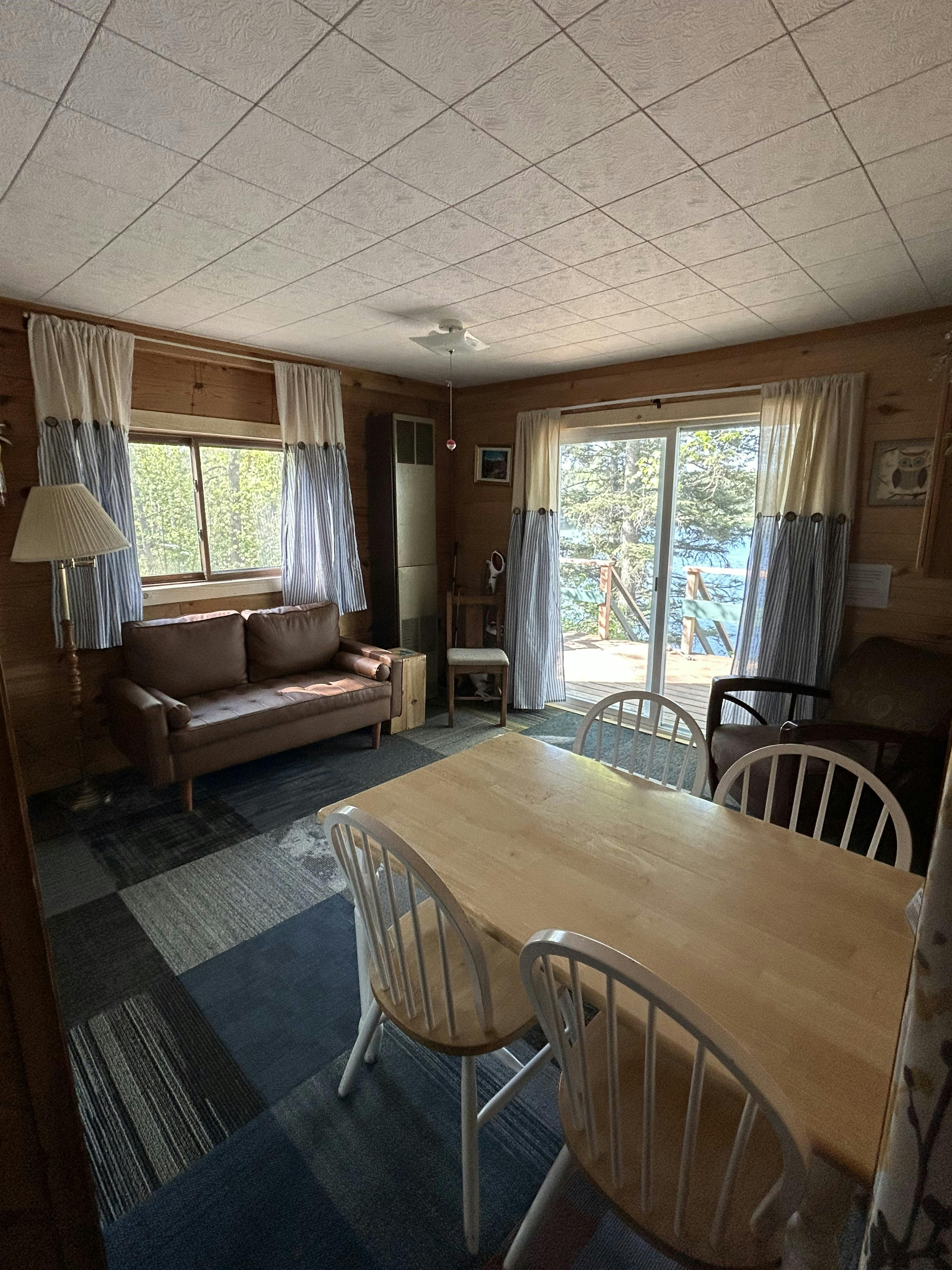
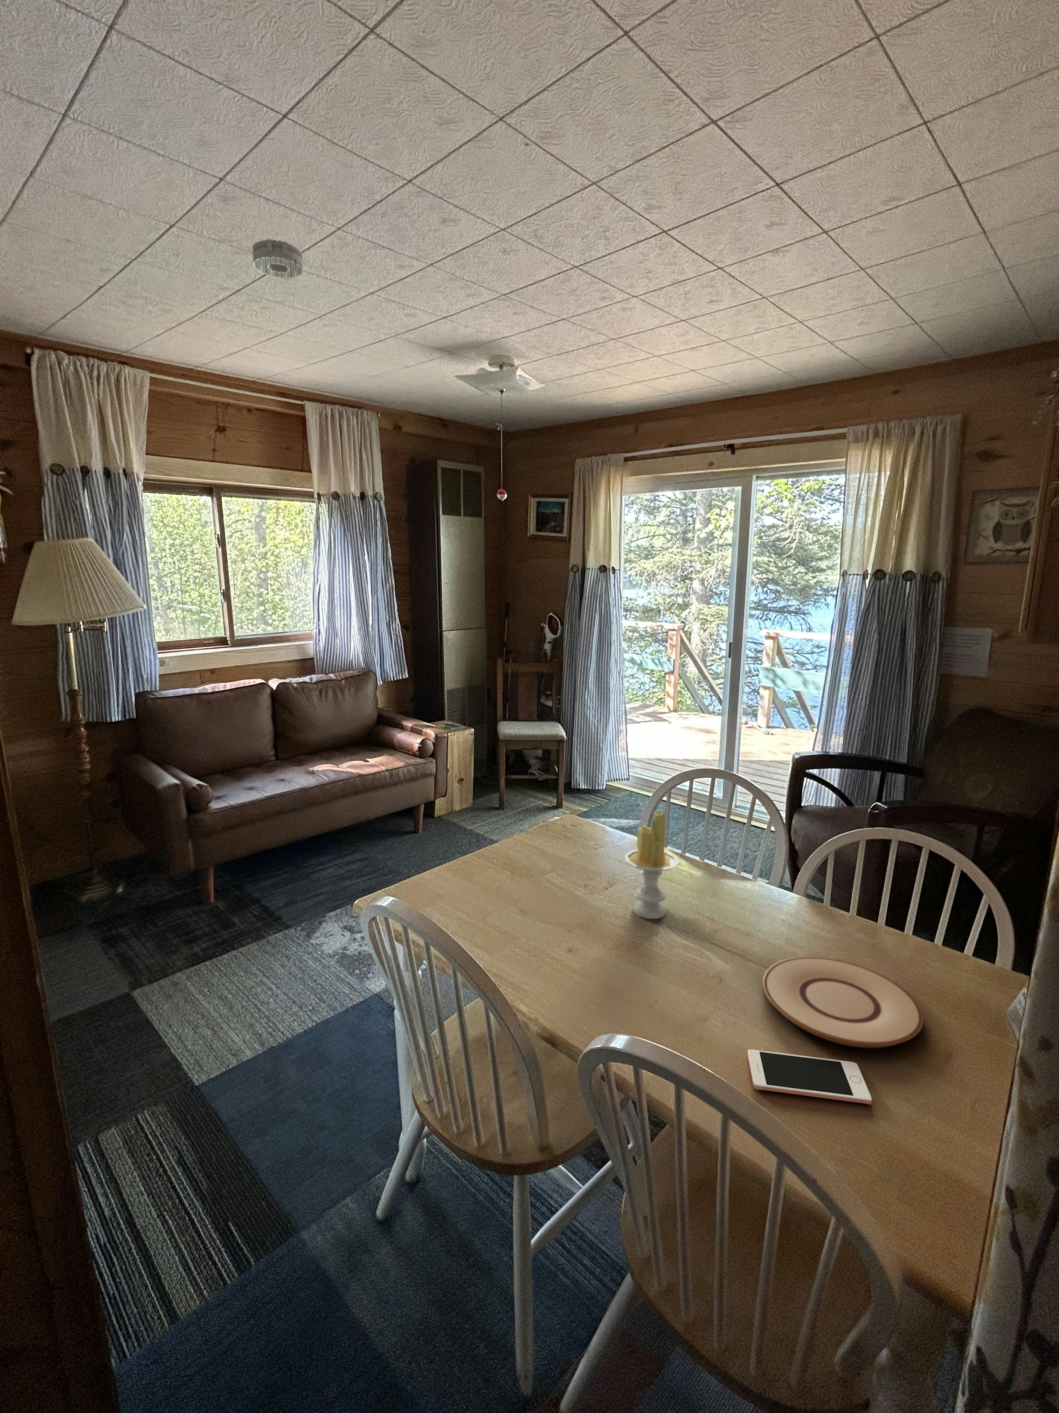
+ candle (652, 862)
+ cell phone (806, 1076)
+ smoke detector (278, 258)
+ plate (839, 999)
